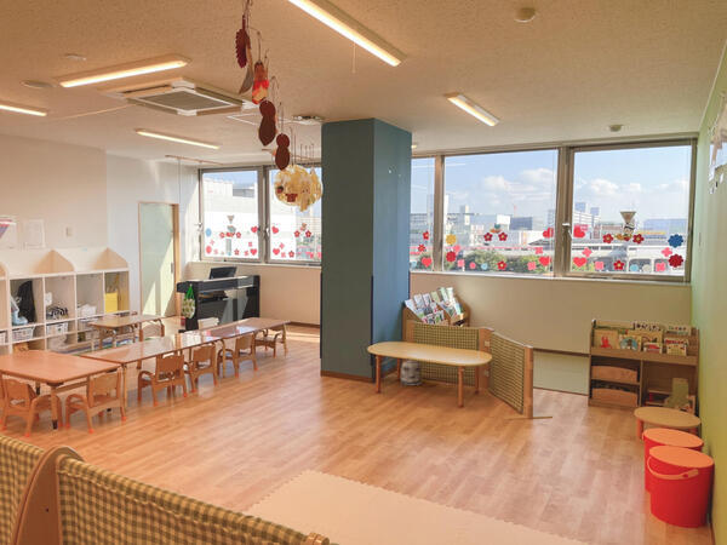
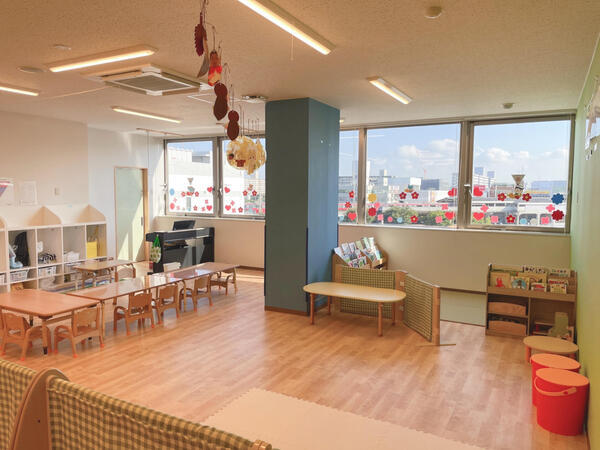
- basket (411, 368)
